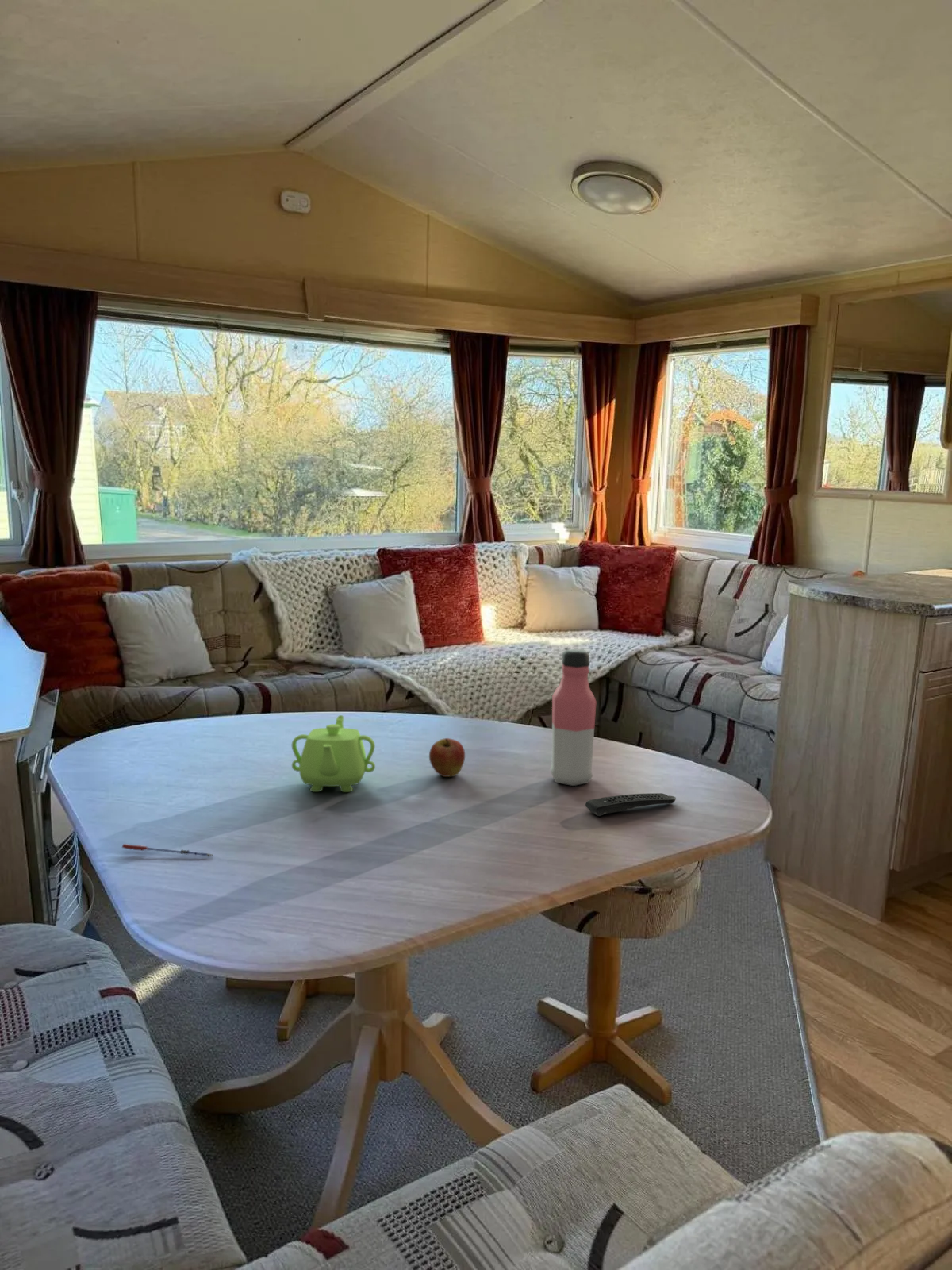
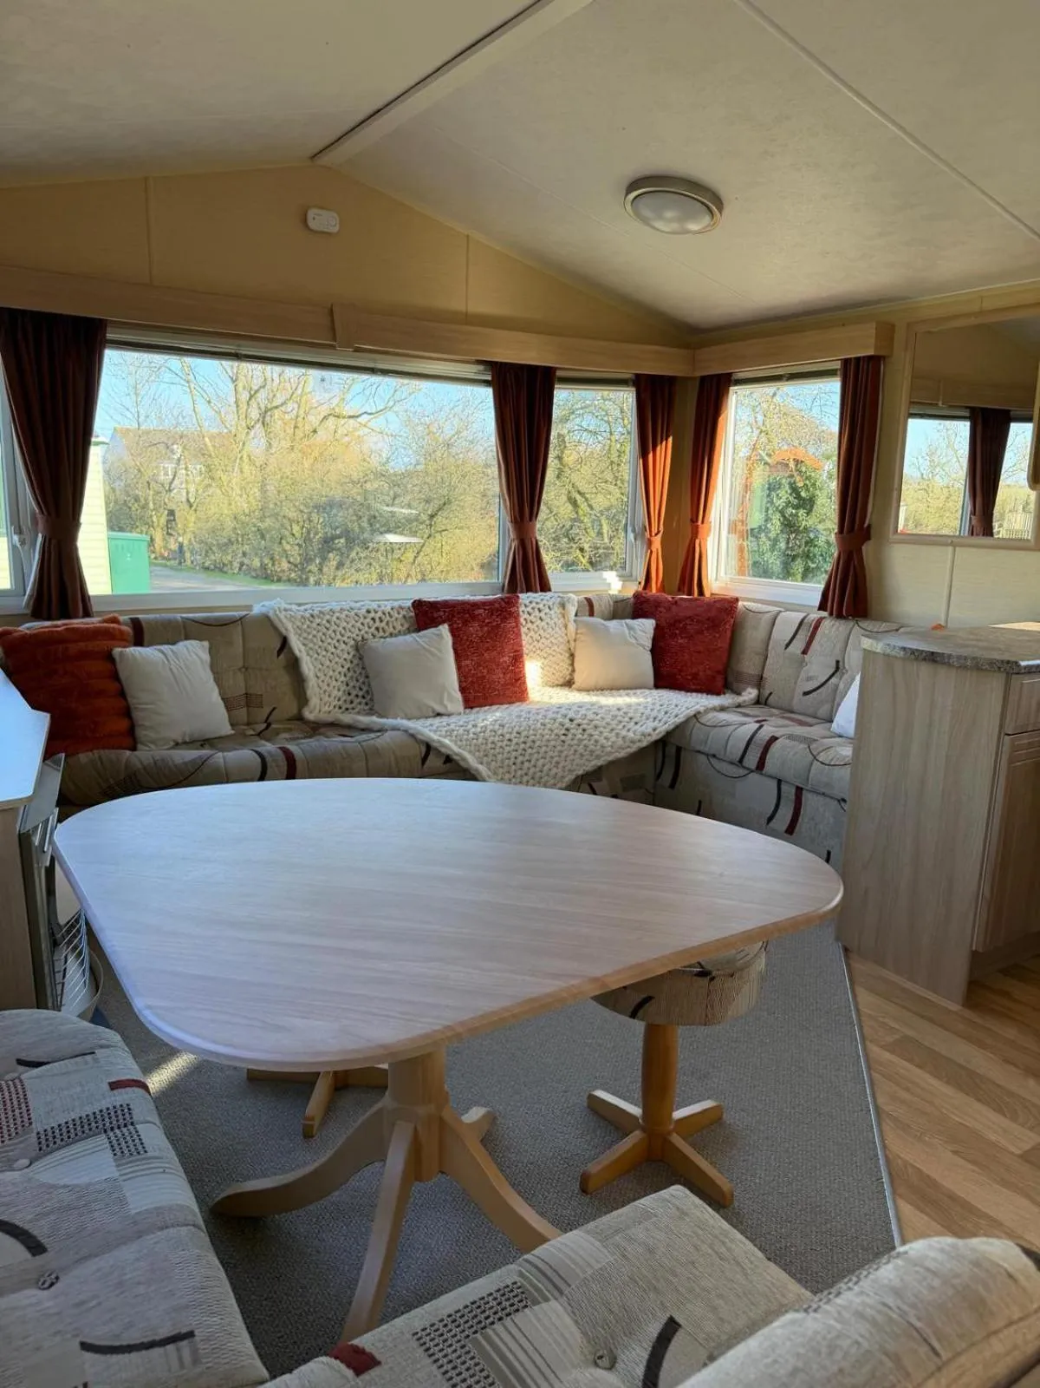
- teapot (333, 755)
- water bottle (573, 716)
- remote control (632, 802)
- fruit (447, 756)
- pen (167, 849)
